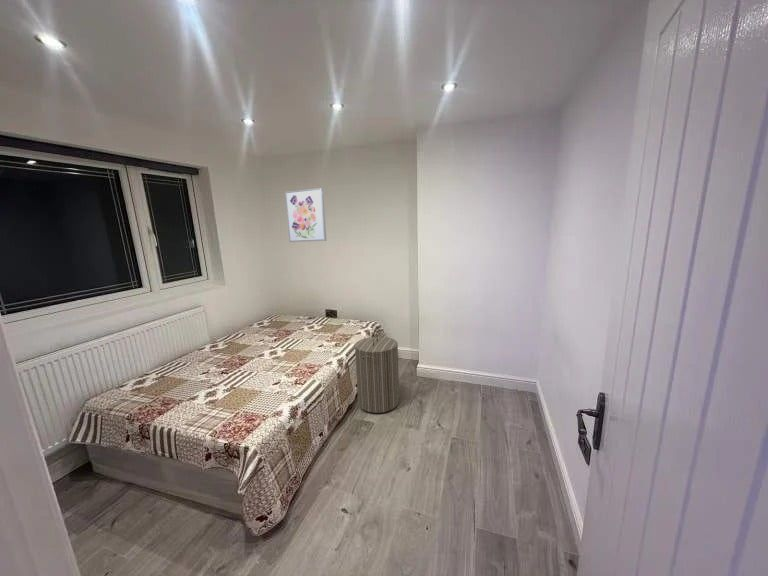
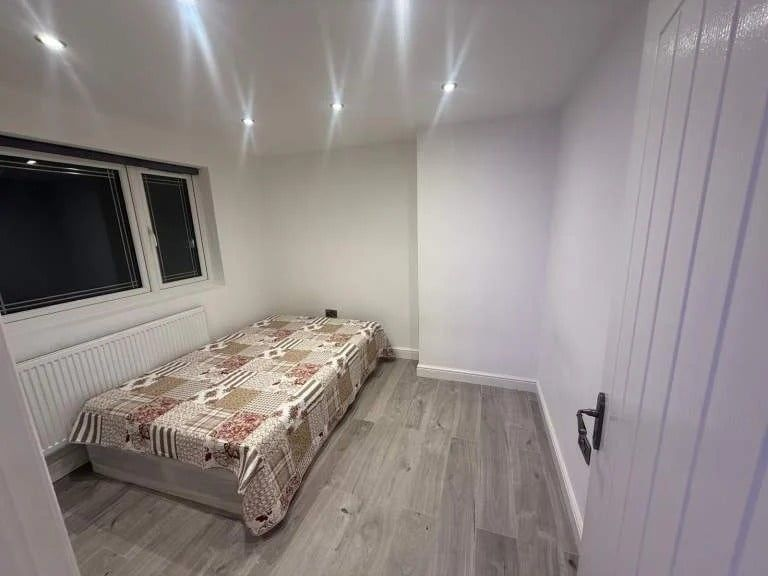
- laundry hamper (377, 368)
- wall art (305, 216)
